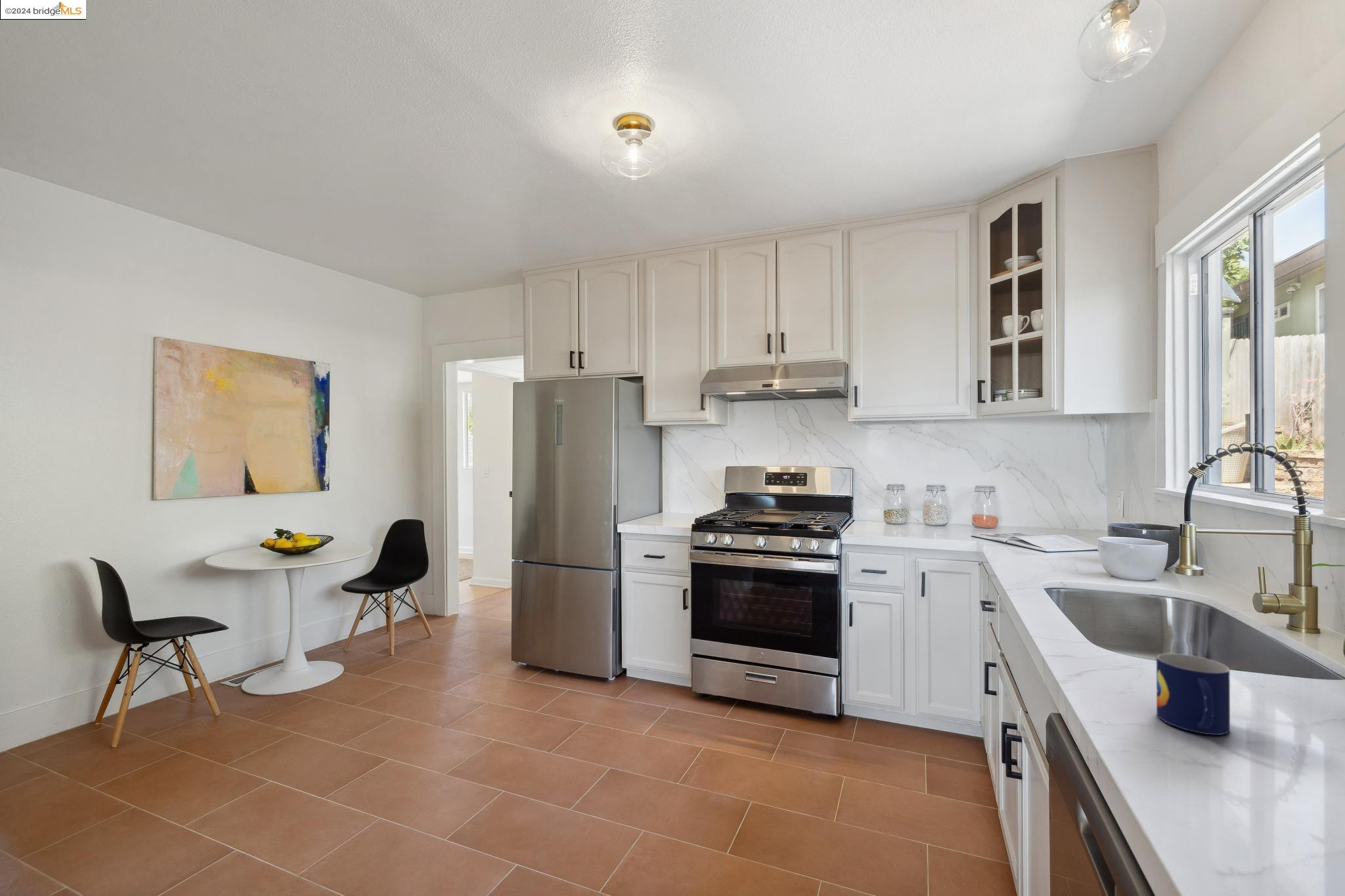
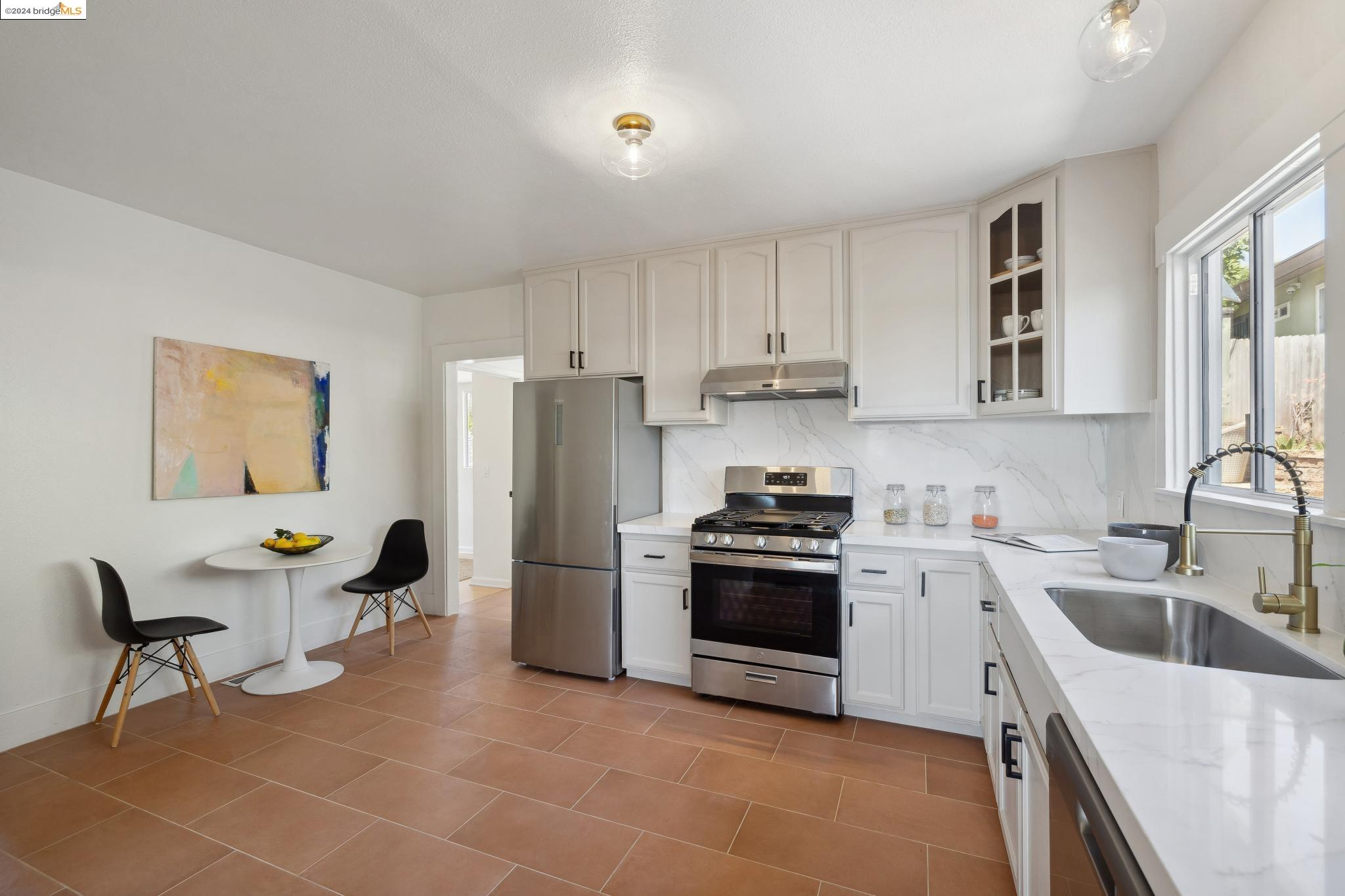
- mug (1196, 696)
